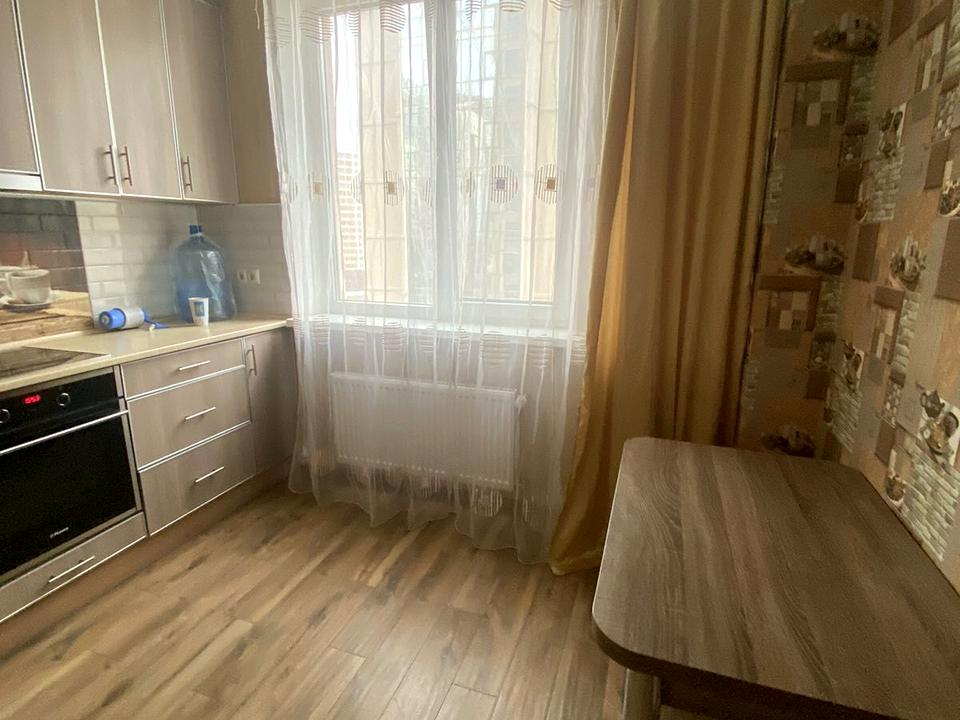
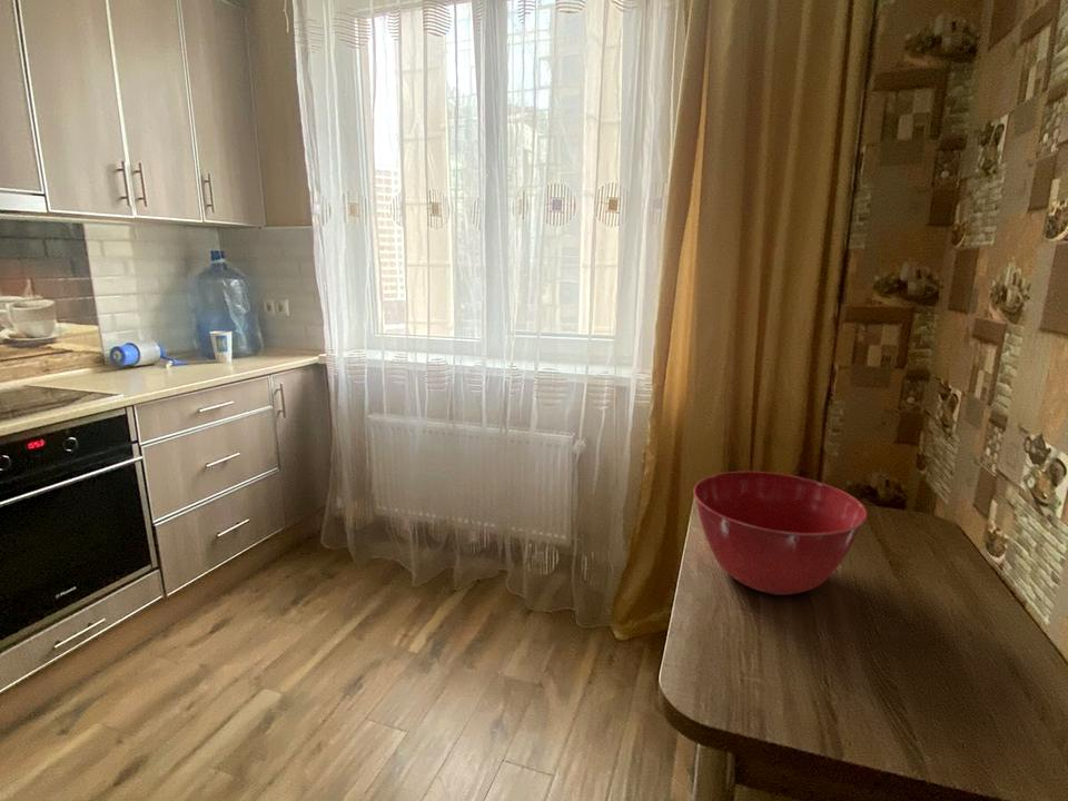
+ mixing bowl (771, 536)
